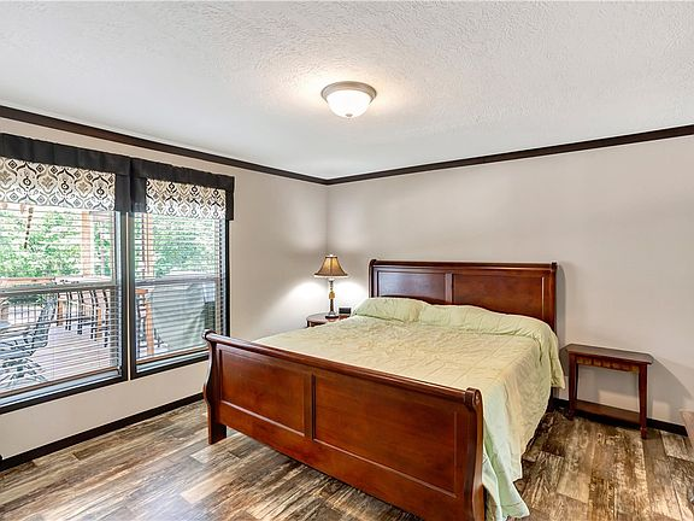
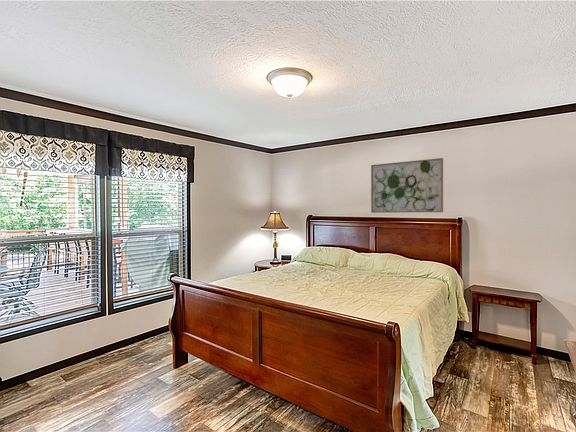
+ wall art (404, 187)
